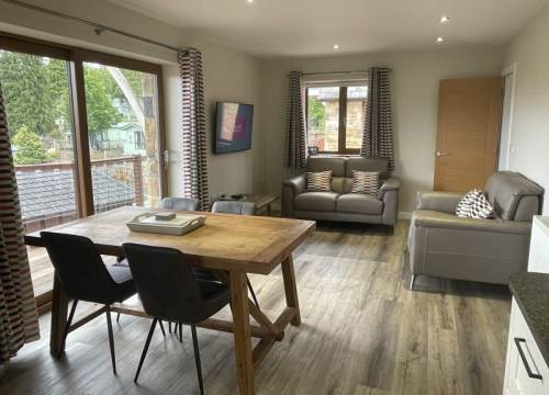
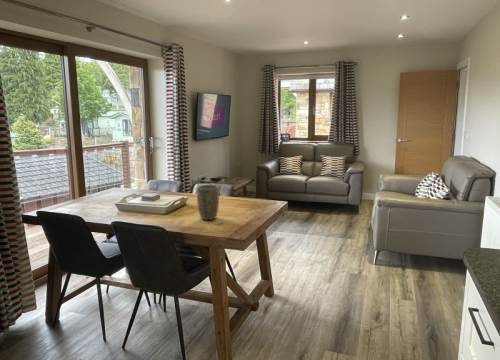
+ plant pot (208, 202)
